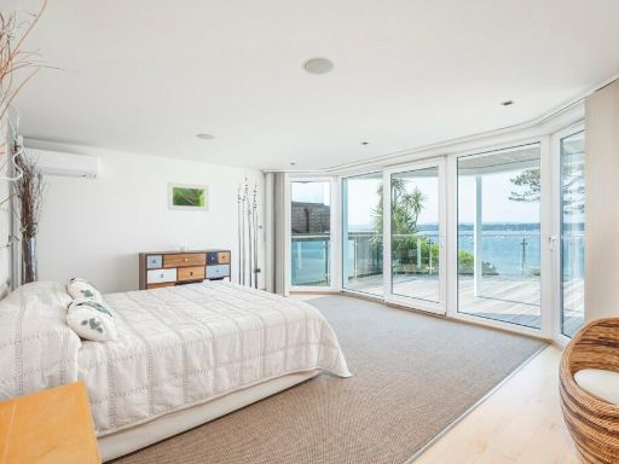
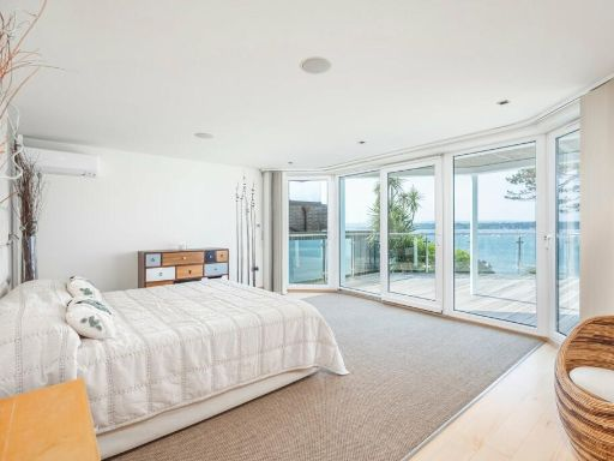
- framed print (189, 197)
